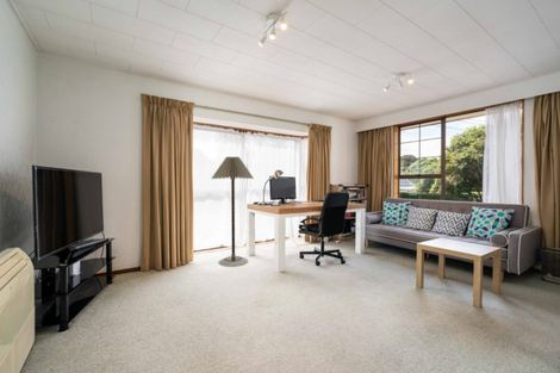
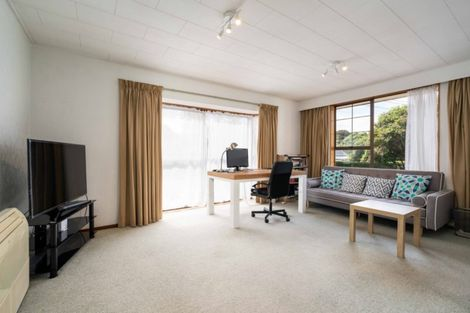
- floor lamp (232, 209)
